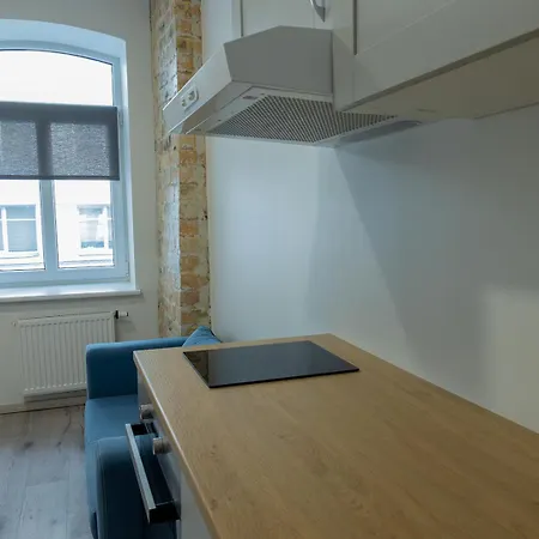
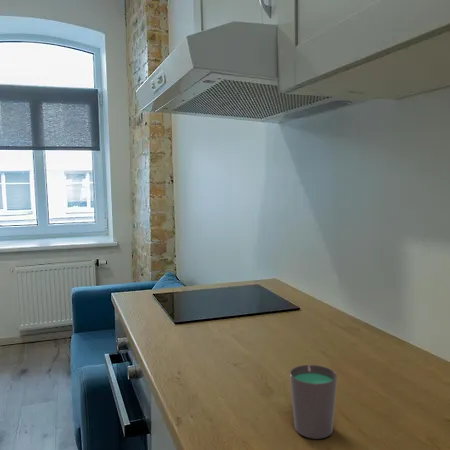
+ cup (313, 401)
